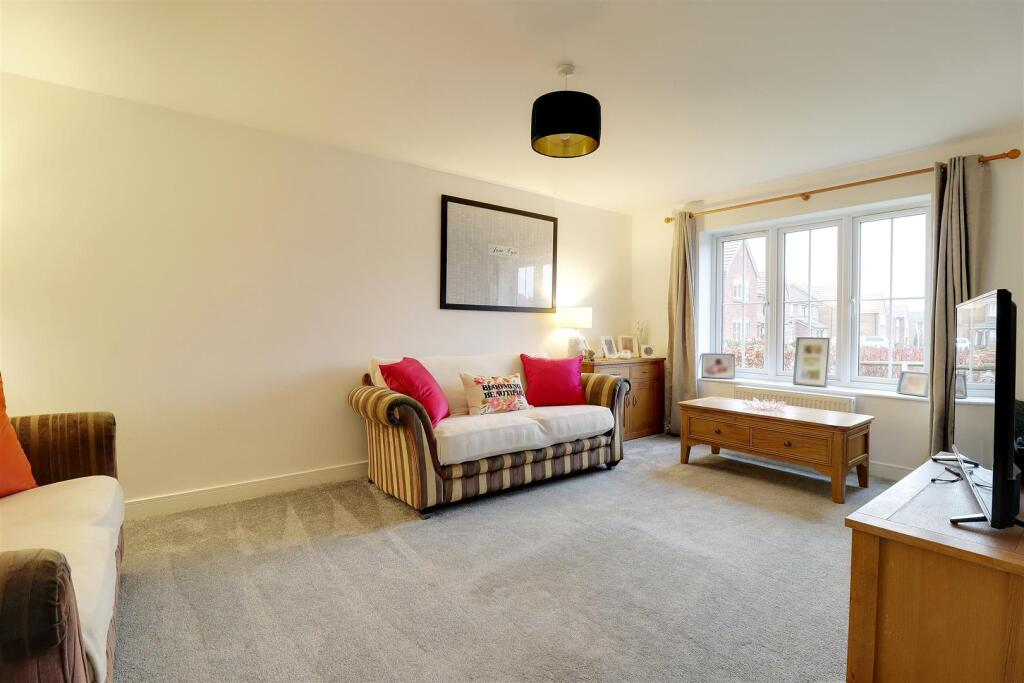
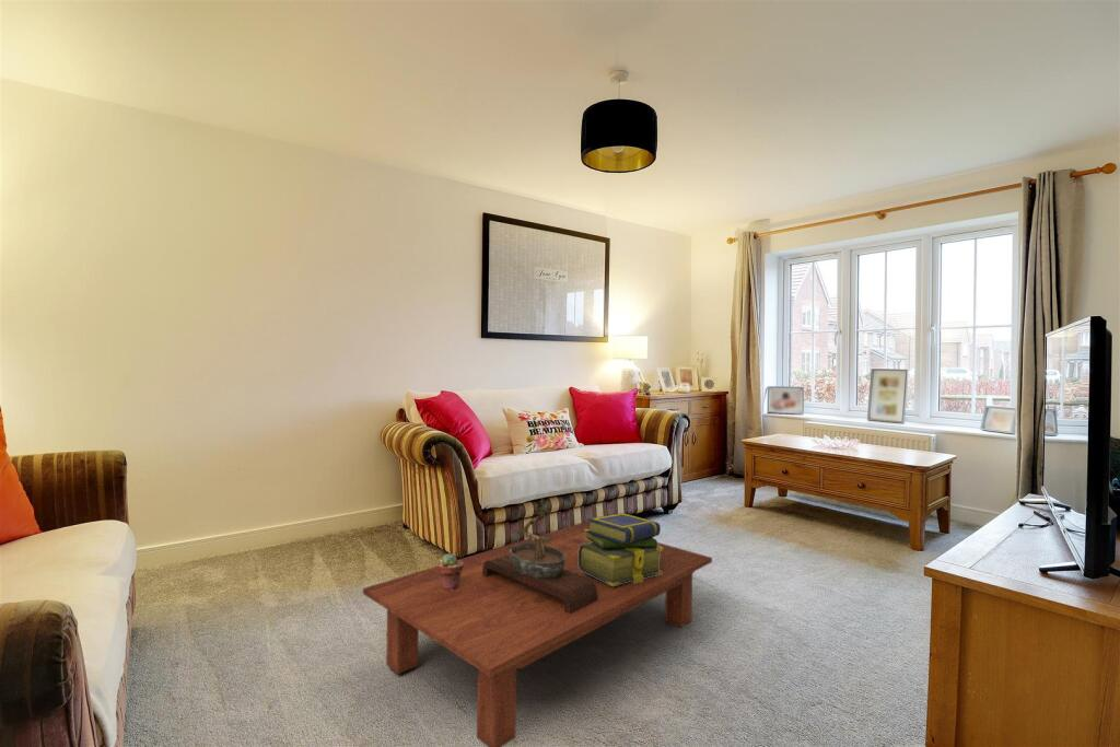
+ coffee table (552, 607)
+ bonsai tree (537, 544)
+ potted succulent (450, 569)
+ stack of books (620, 544)
